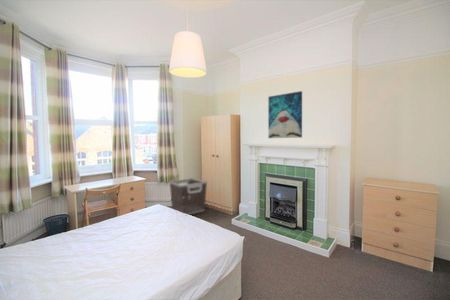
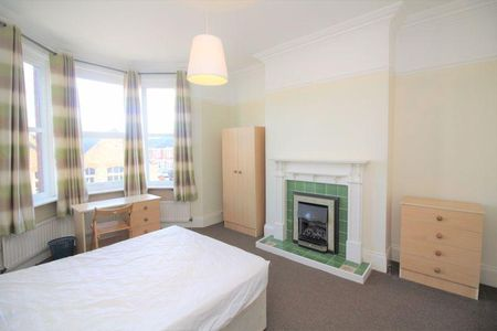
- wall art (284, 116)
- clothes hamper (188, 195)
